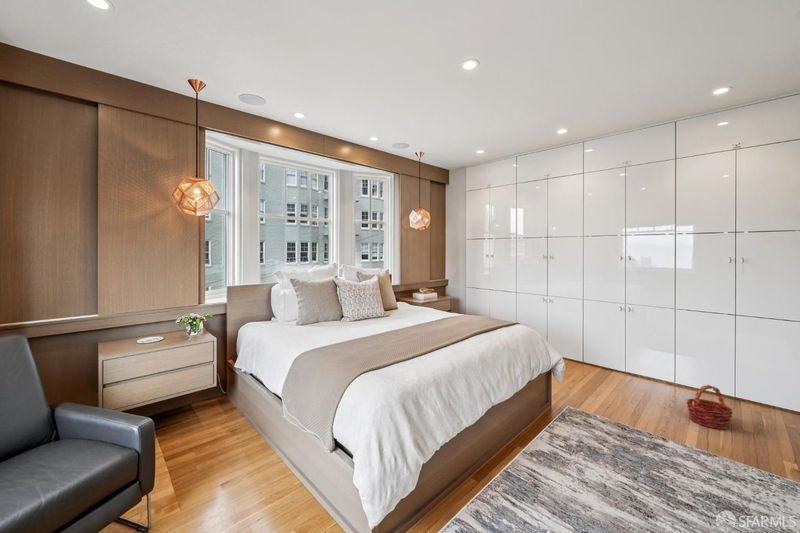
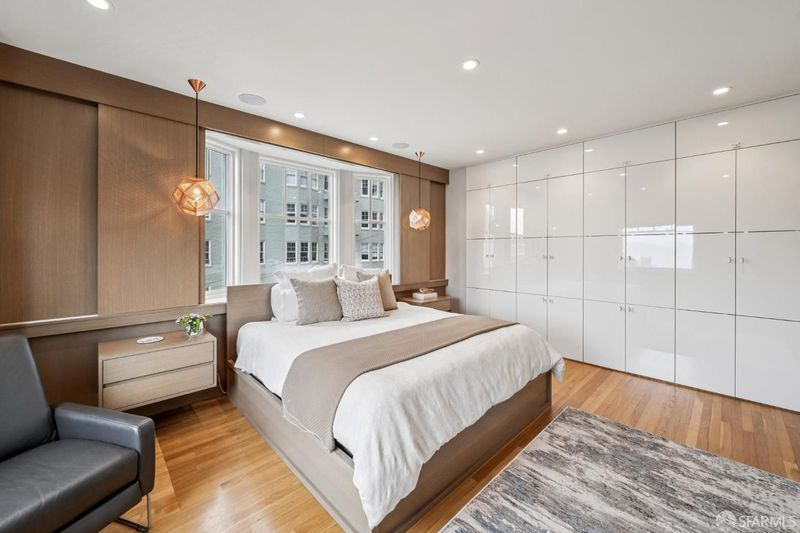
- basket (708, 403)
